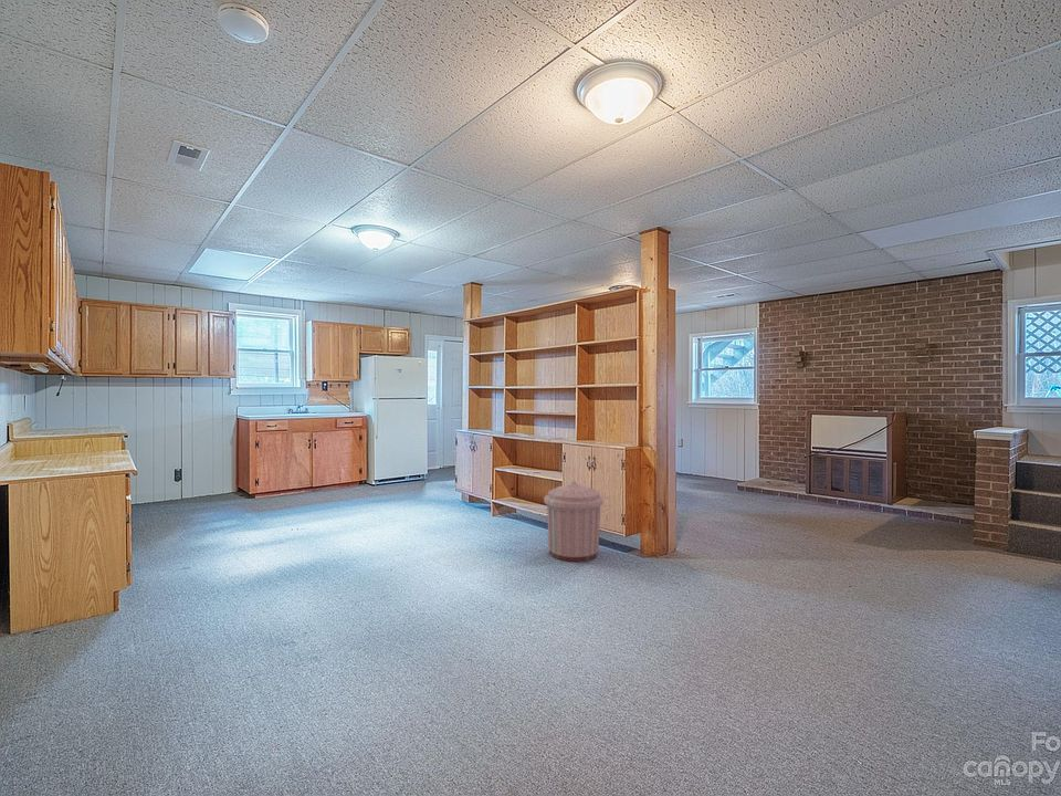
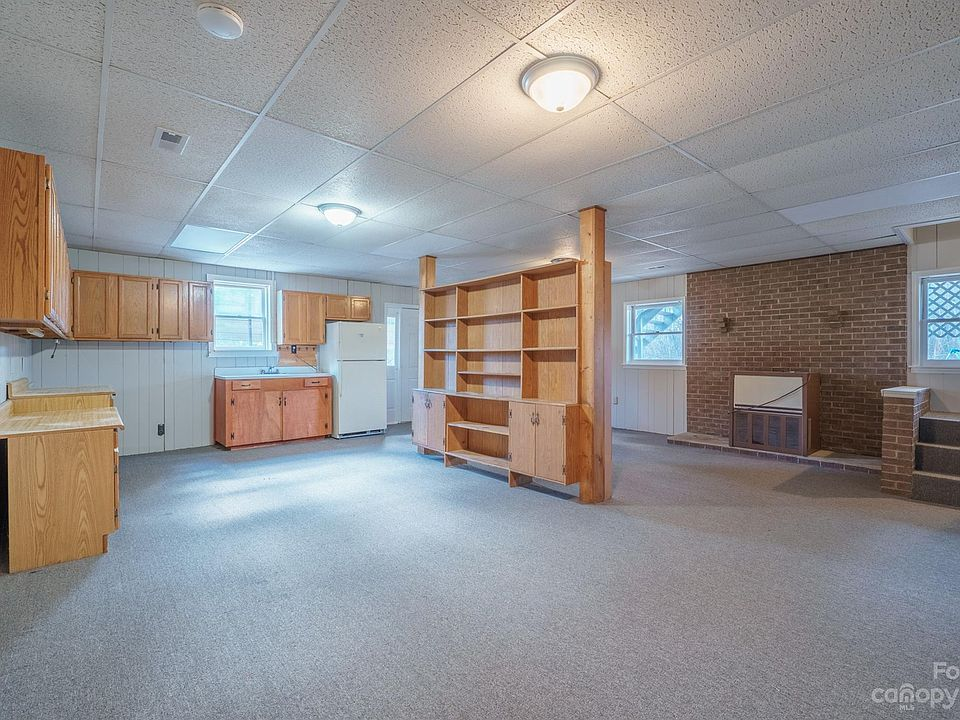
- trash can (574, 517)
